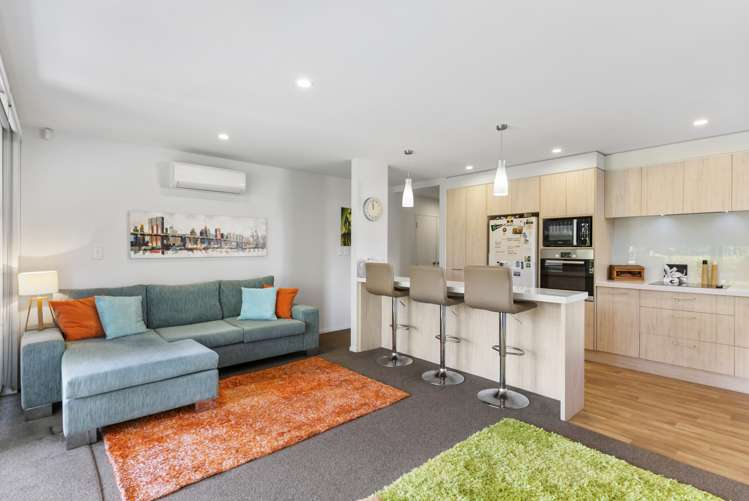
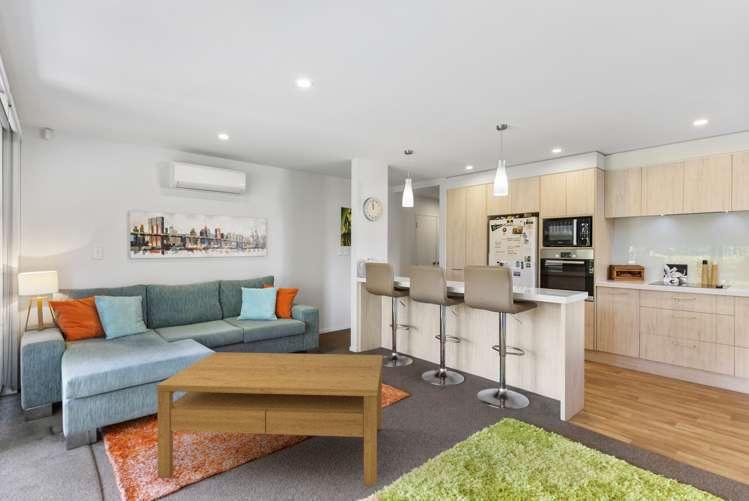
+ coffee table (283, 408)
